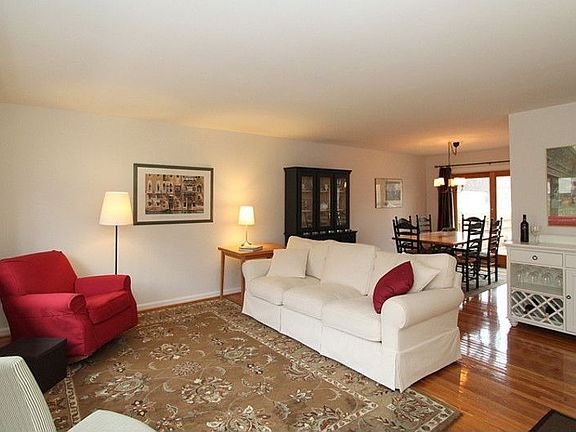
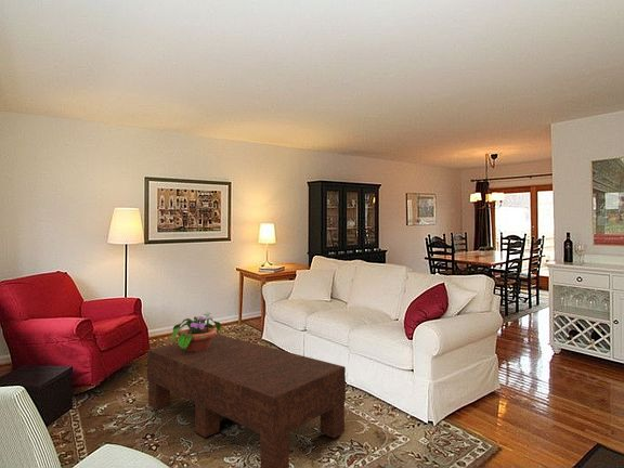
+ coffee table (238, 387)
+ potted flower (196, 327)
